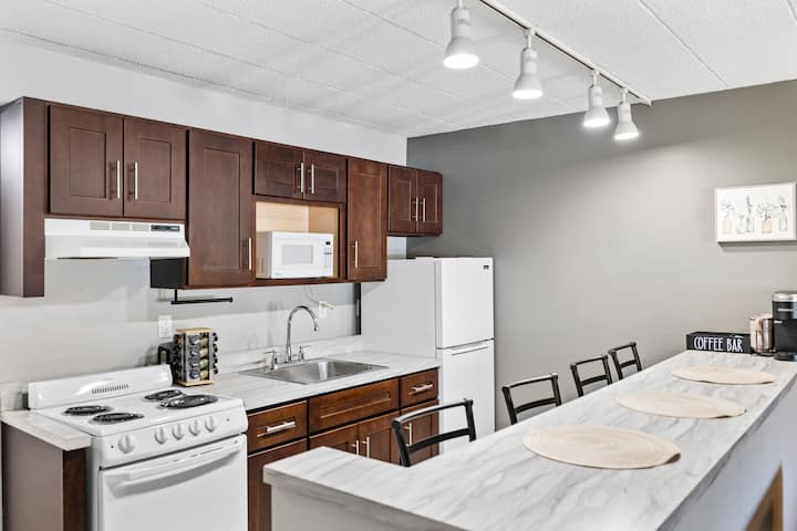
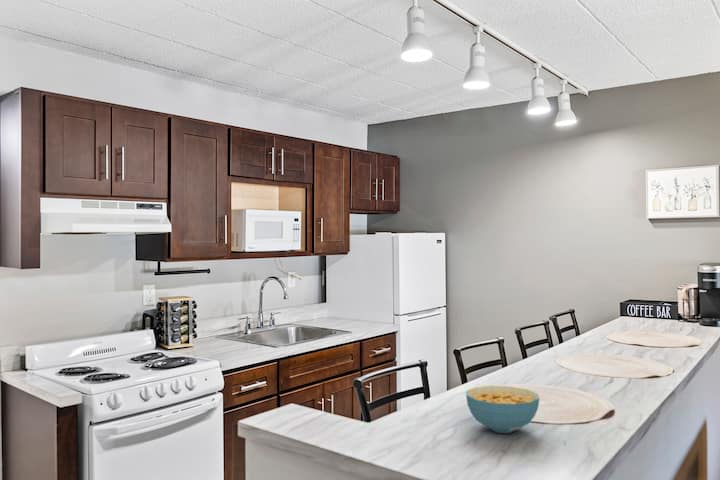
+ cereal bowl (502, 412)
